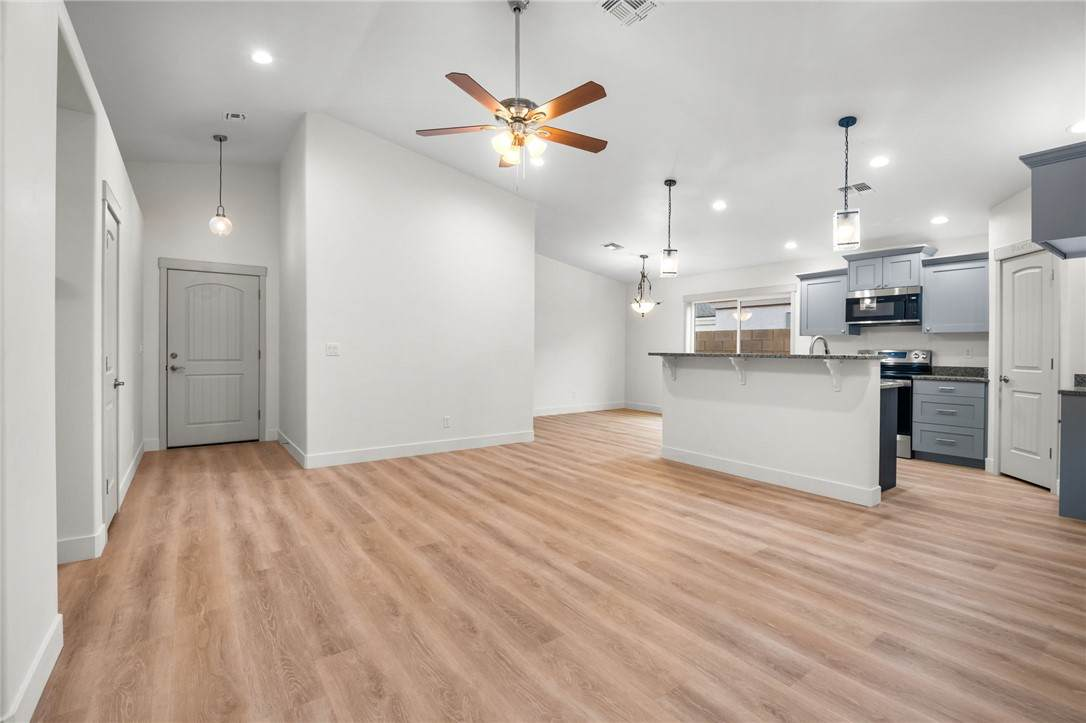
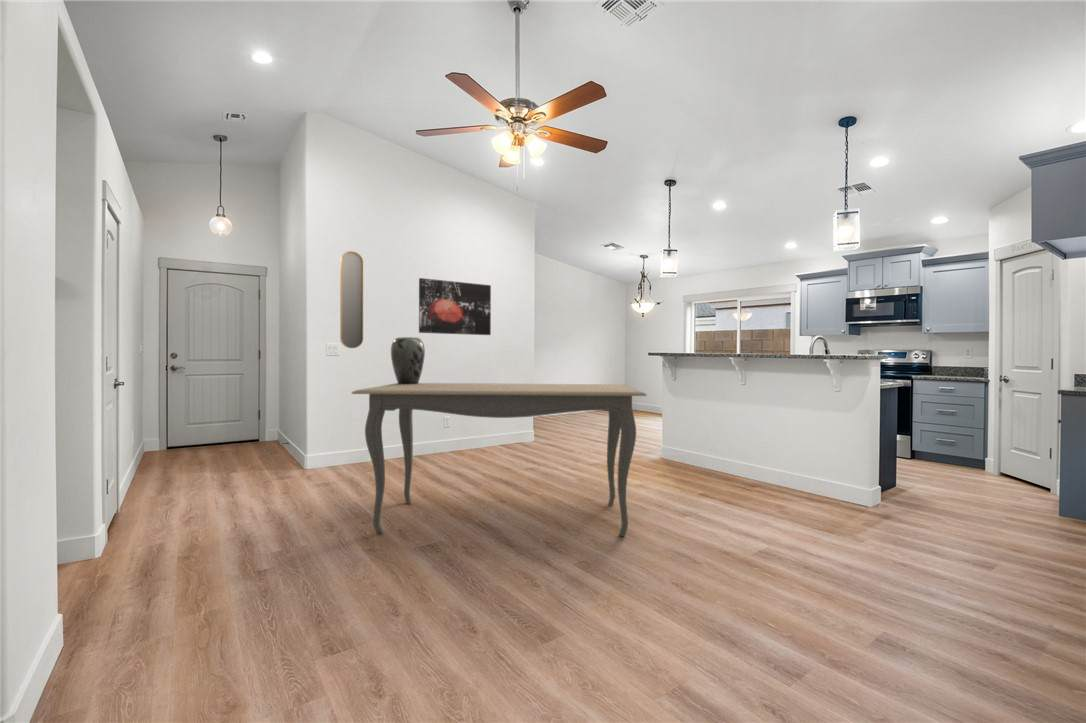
+ wall art (456, 308)
+ home mirror (351, 299)
+ dining table (504, 417)
+ vase (407, 360)
